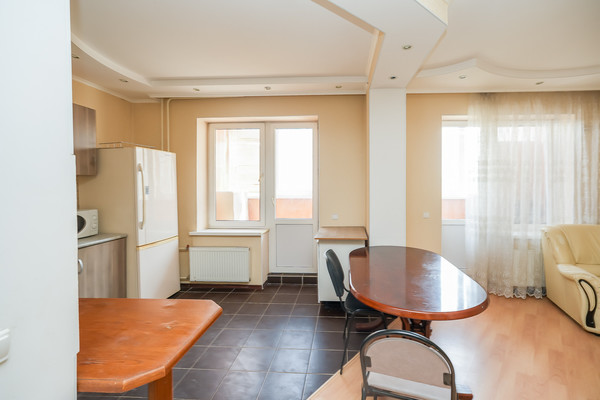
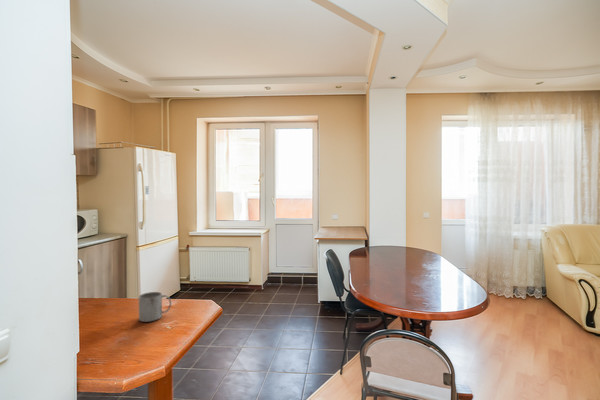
+ mug (155, 305)
